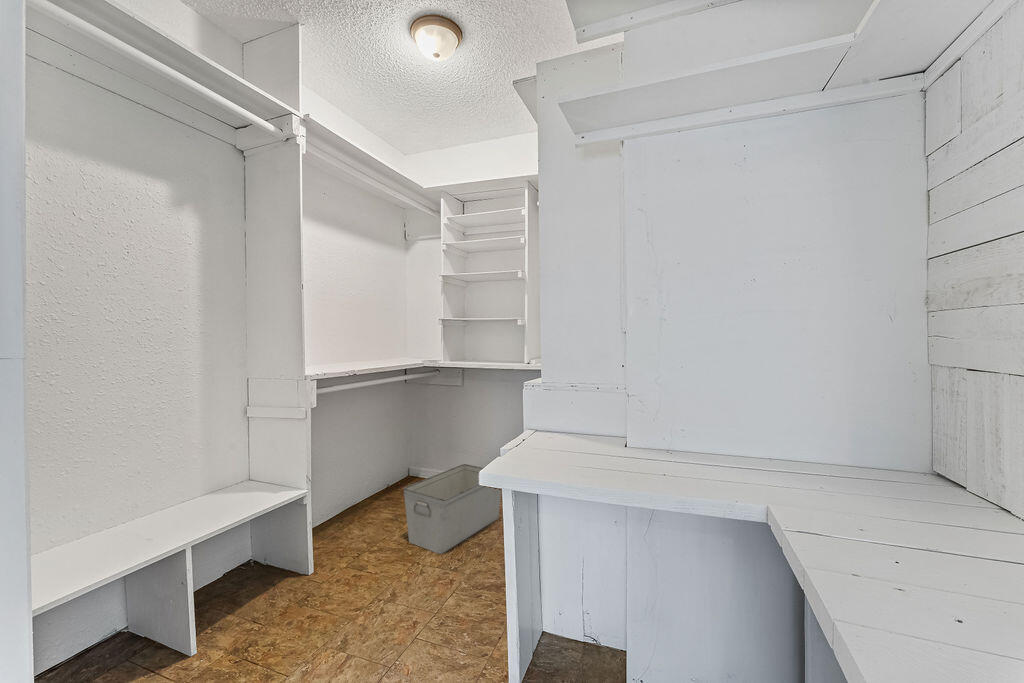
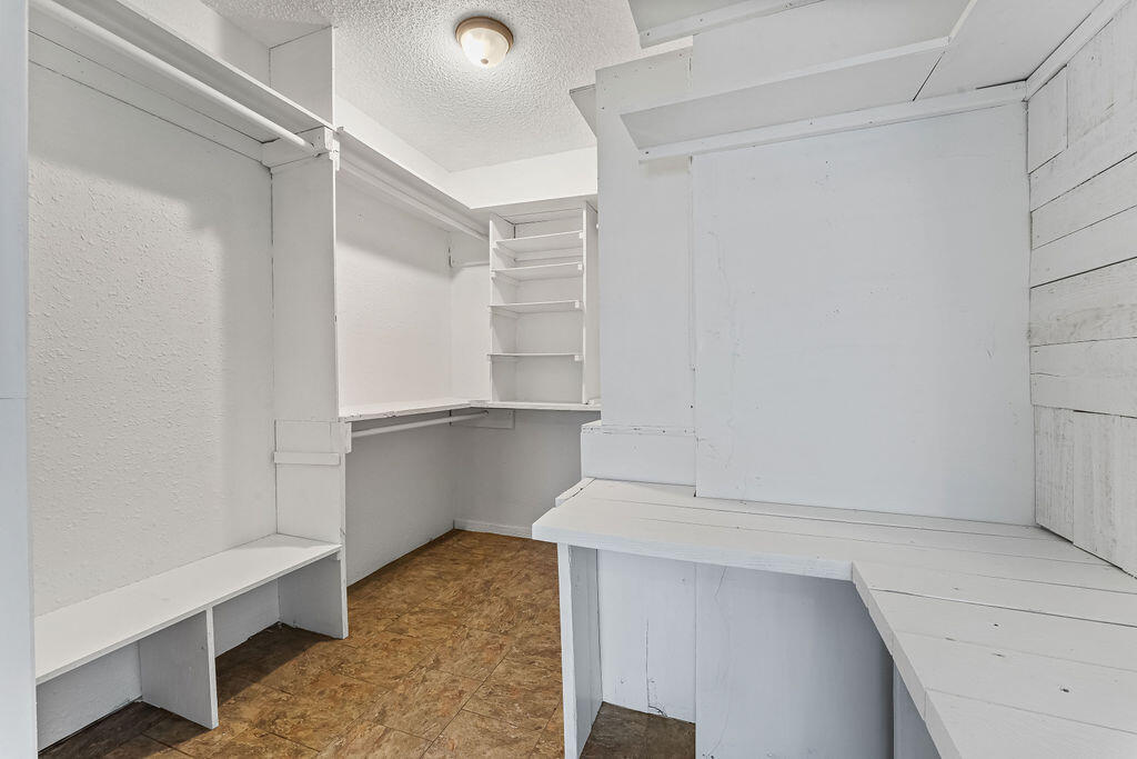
- storage bin (456, 504)
